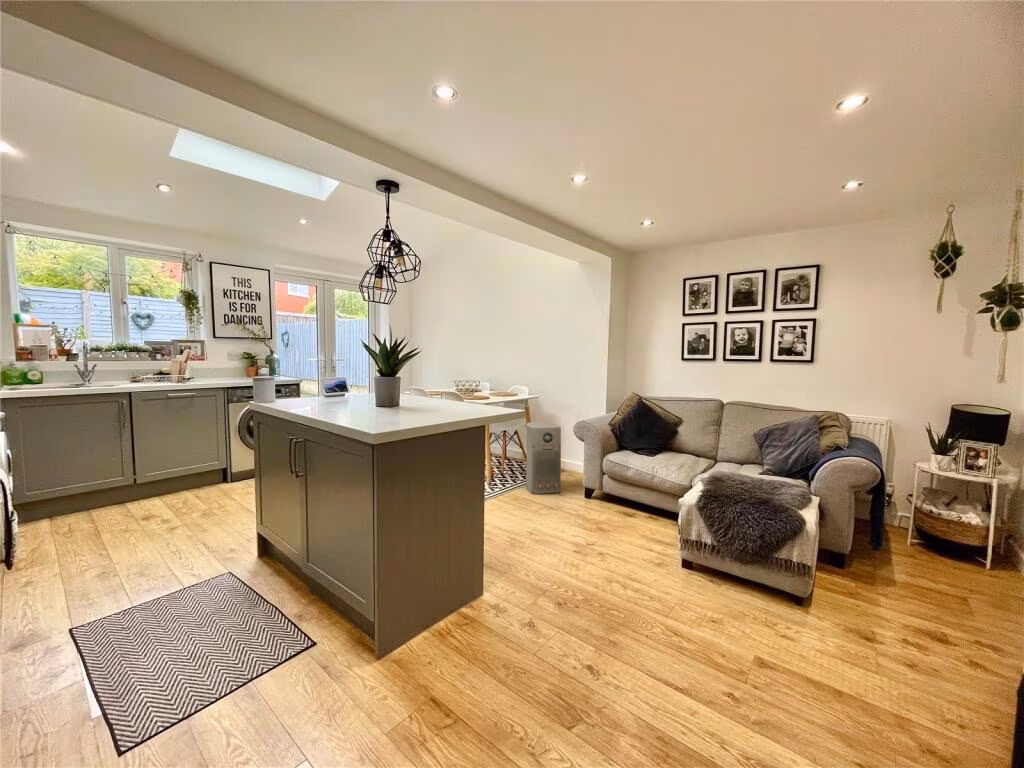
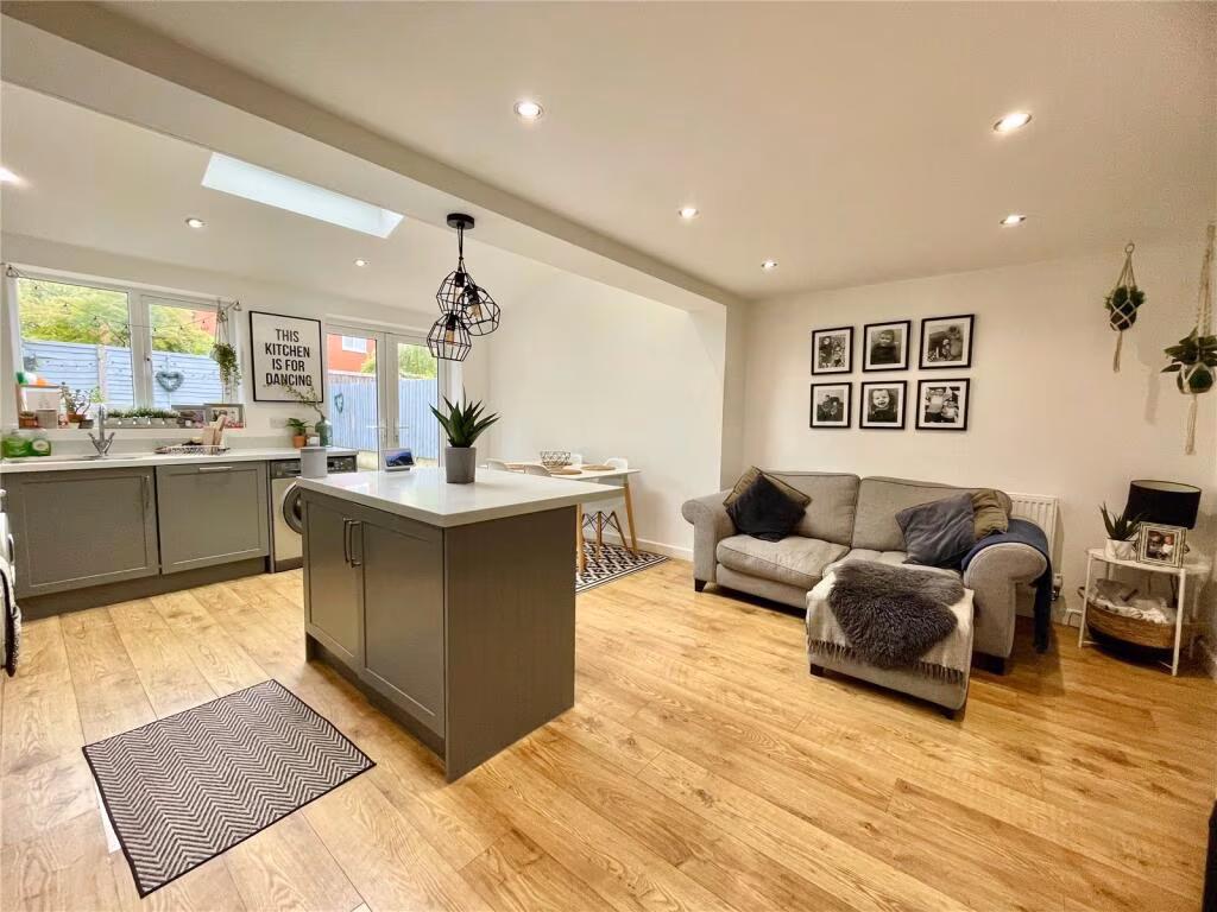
- air purifier (541, 456)
